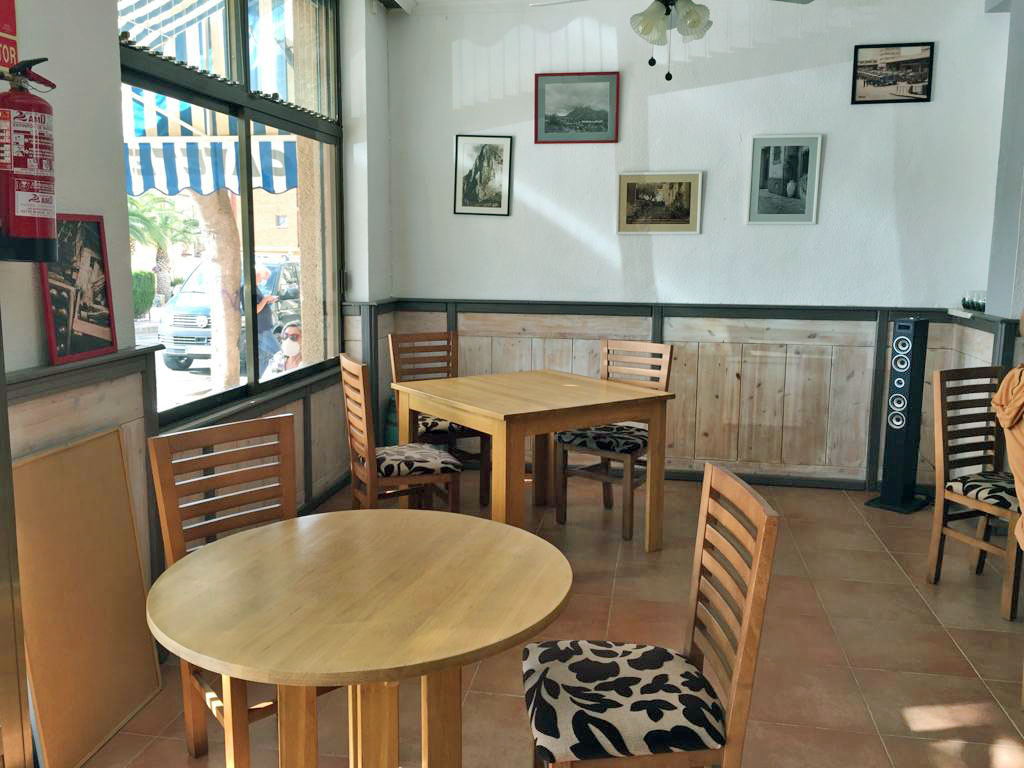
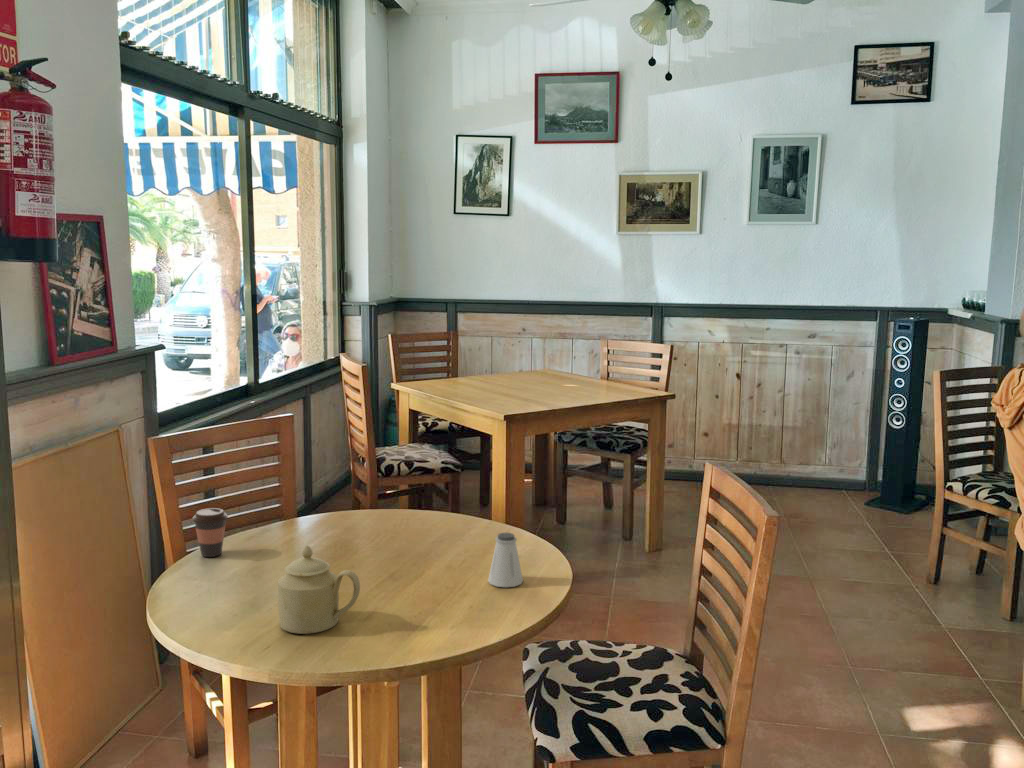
+ saltshaker (505, 558)
+ coffee cup (210, 532)
+ sugar bowl (318, 583)
